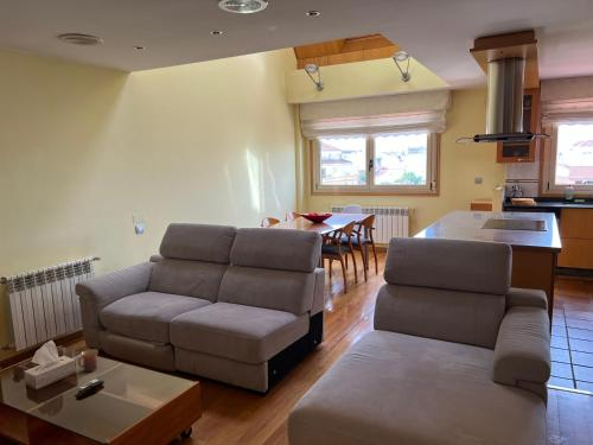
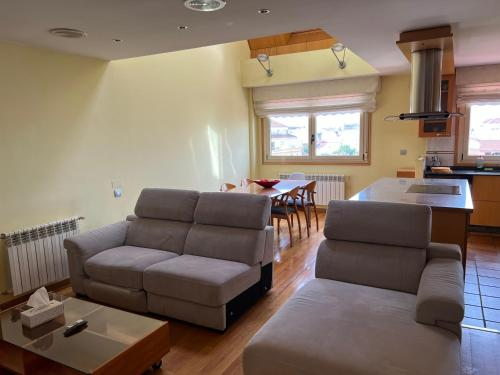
- mug (87, 362)
